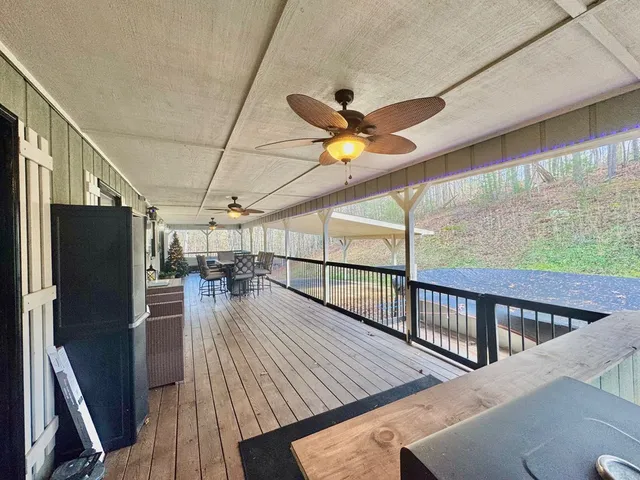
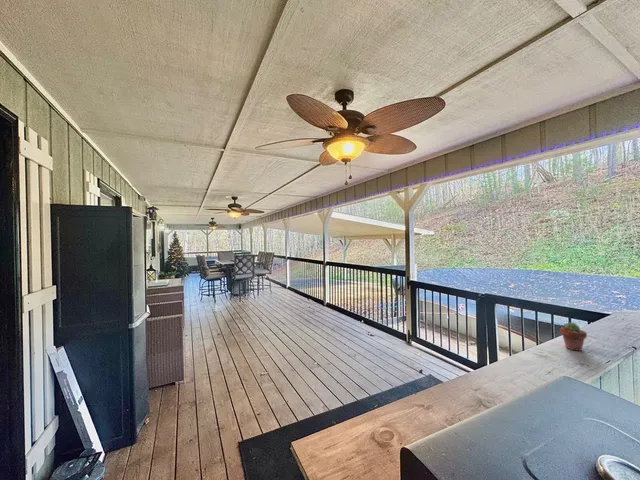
+ potted succulent (573, 335)
